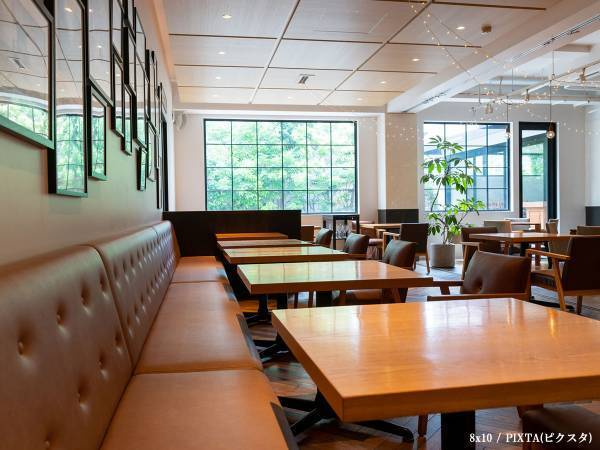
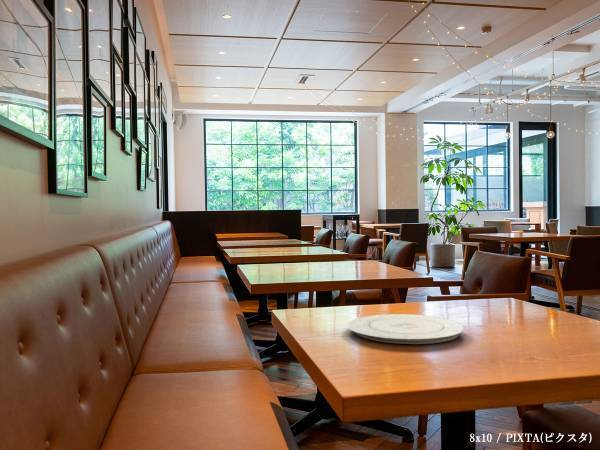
+ plate (404, 328)
